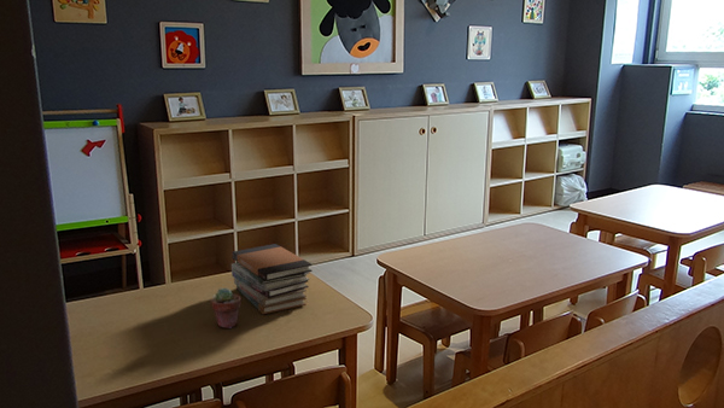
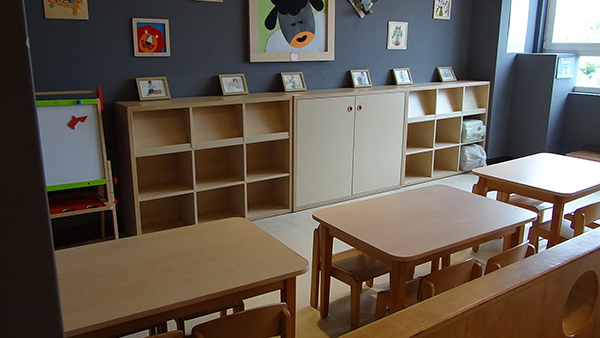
- potted succulent (226, 305)
- book stack (269, 276)
